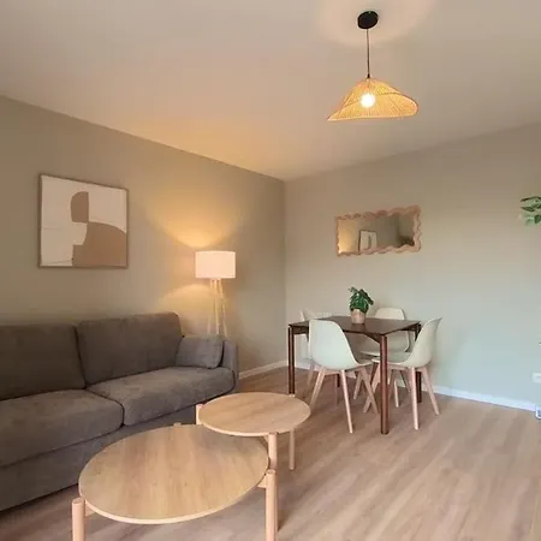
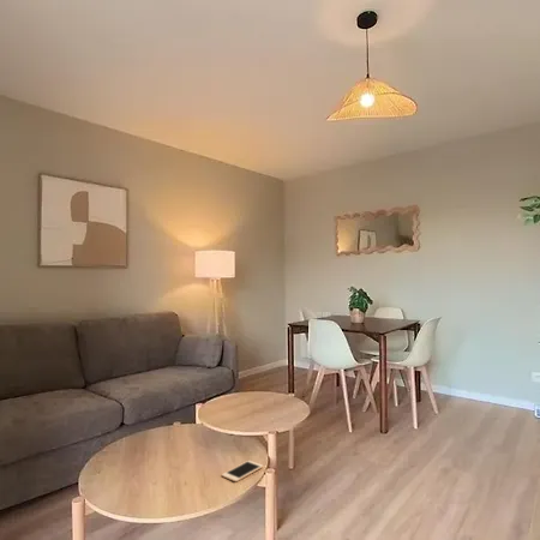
+ cell phone (242, 470)
